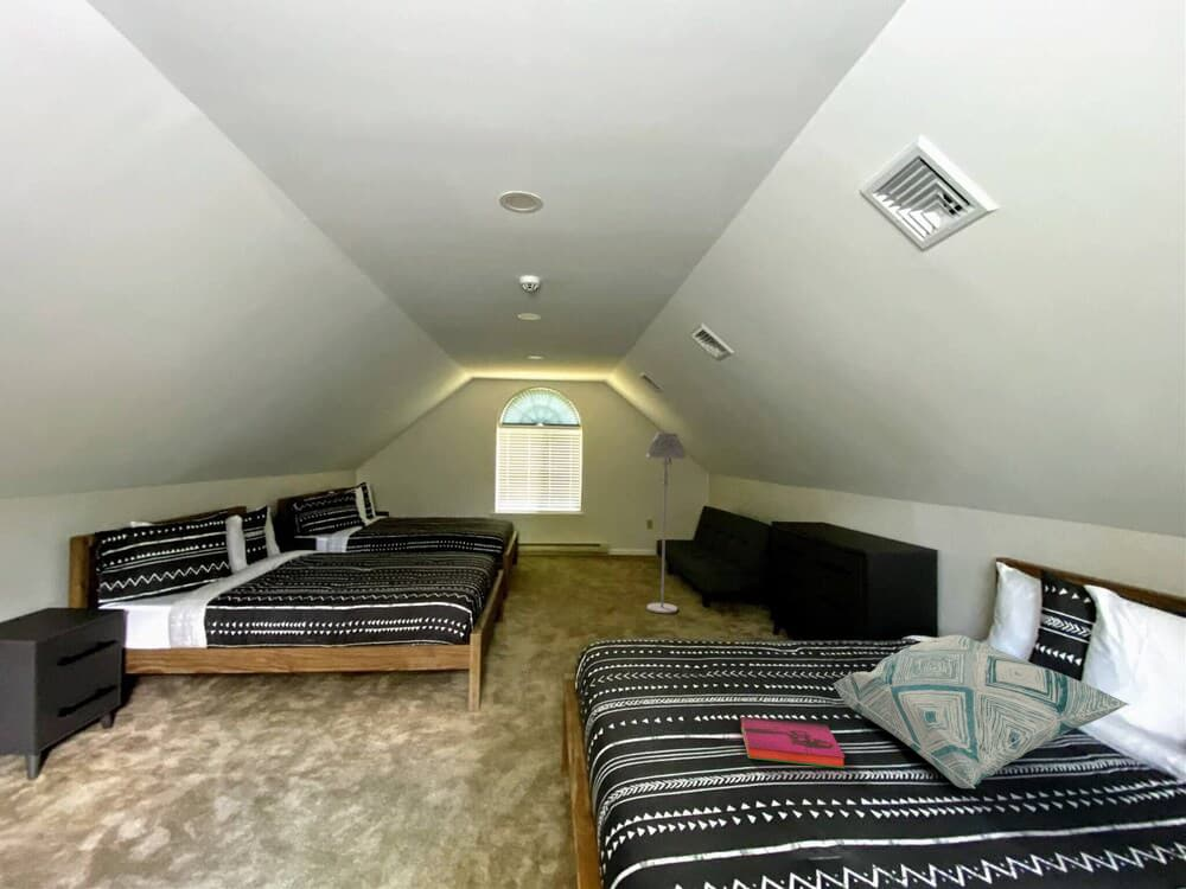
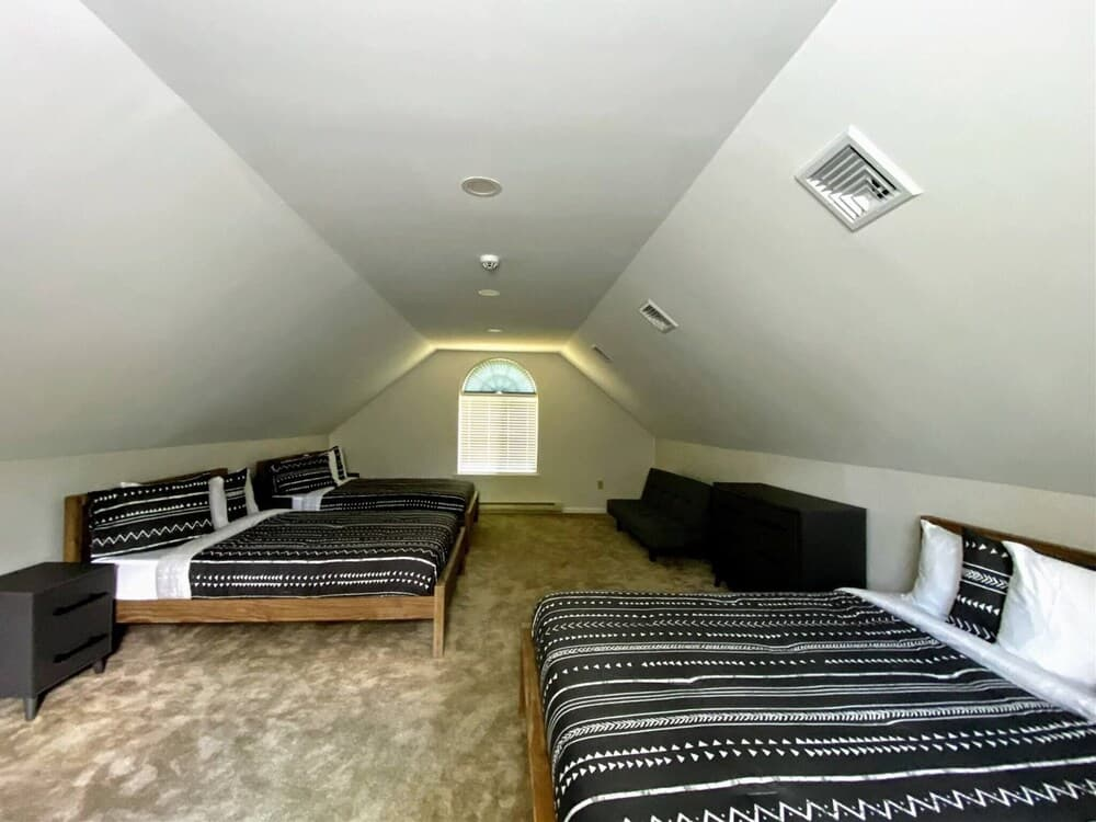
- hardback book (789, 740)
- floor lamp (664, 520)
- decorative pillow (961, 699)
